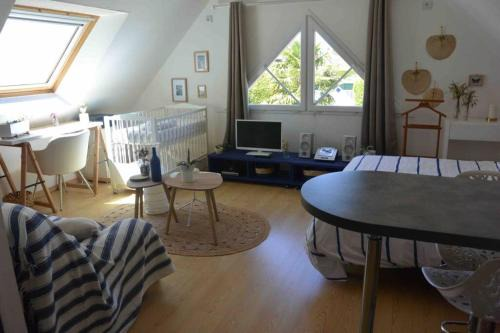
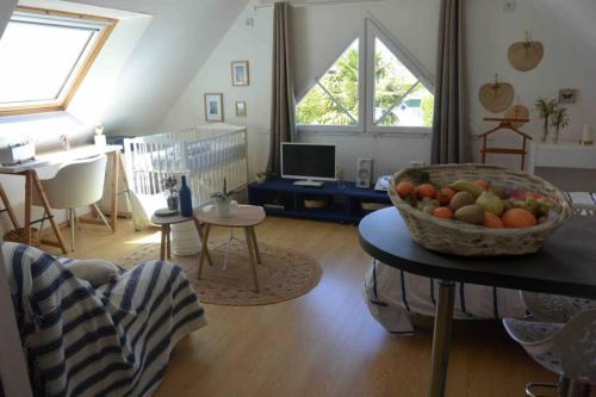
+ fruit basket (474, 205)
